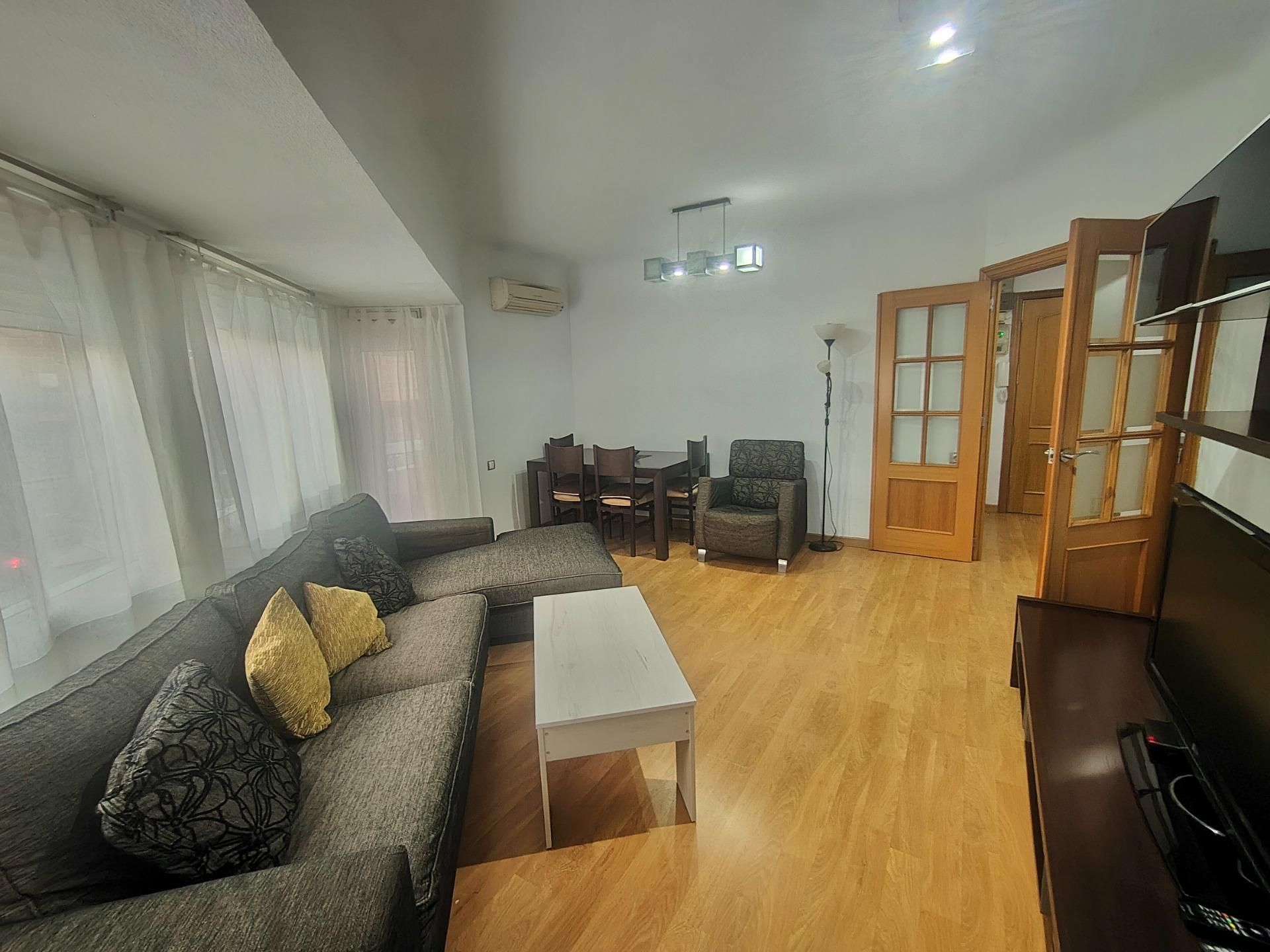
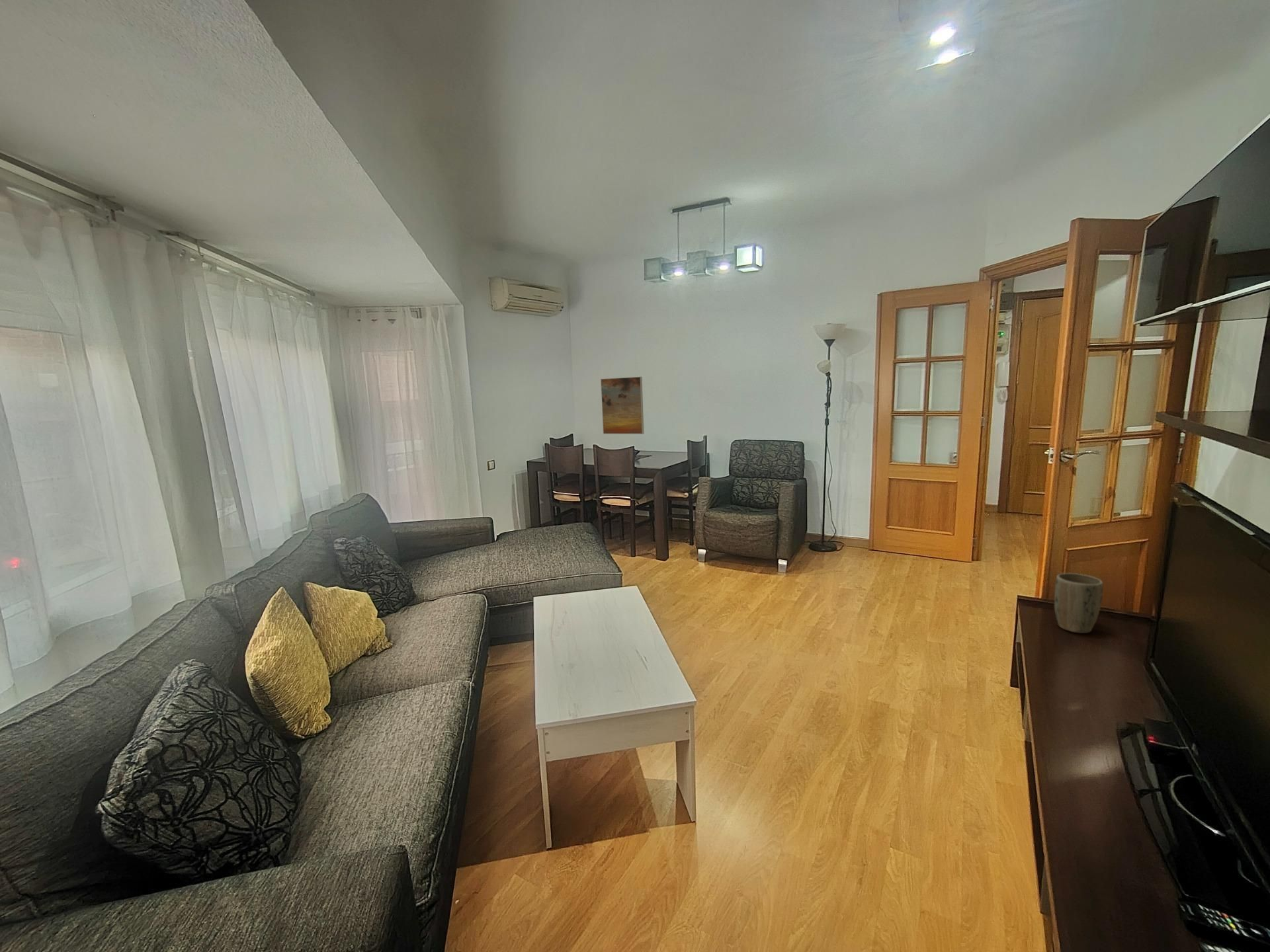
+ plant pot (1077, 603)
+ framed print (622, 406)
